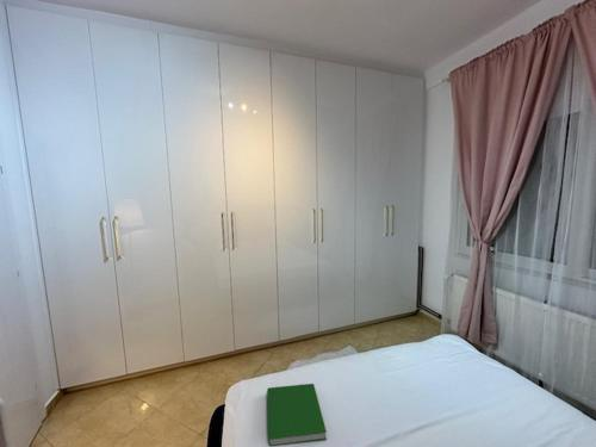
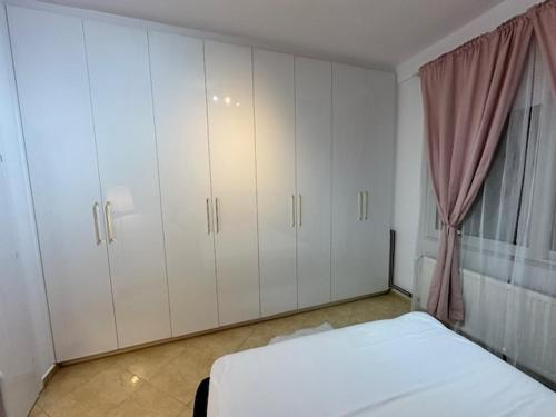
- hardcover book (293, 410)
